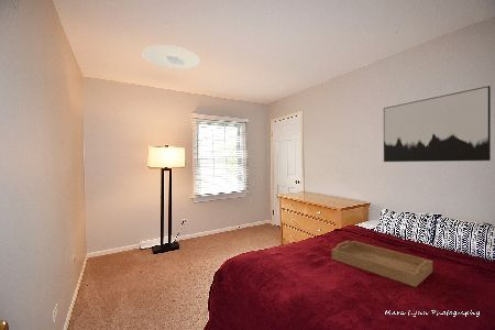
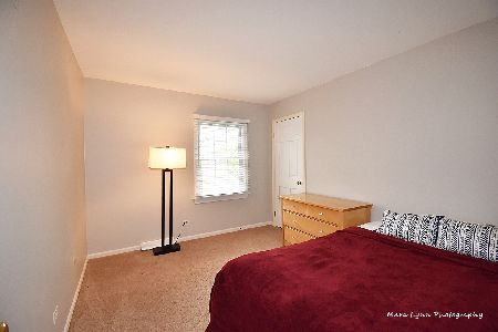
- ceiling light (172, 55)
- wall art (428, 130)
- serving tray (378, 257)
